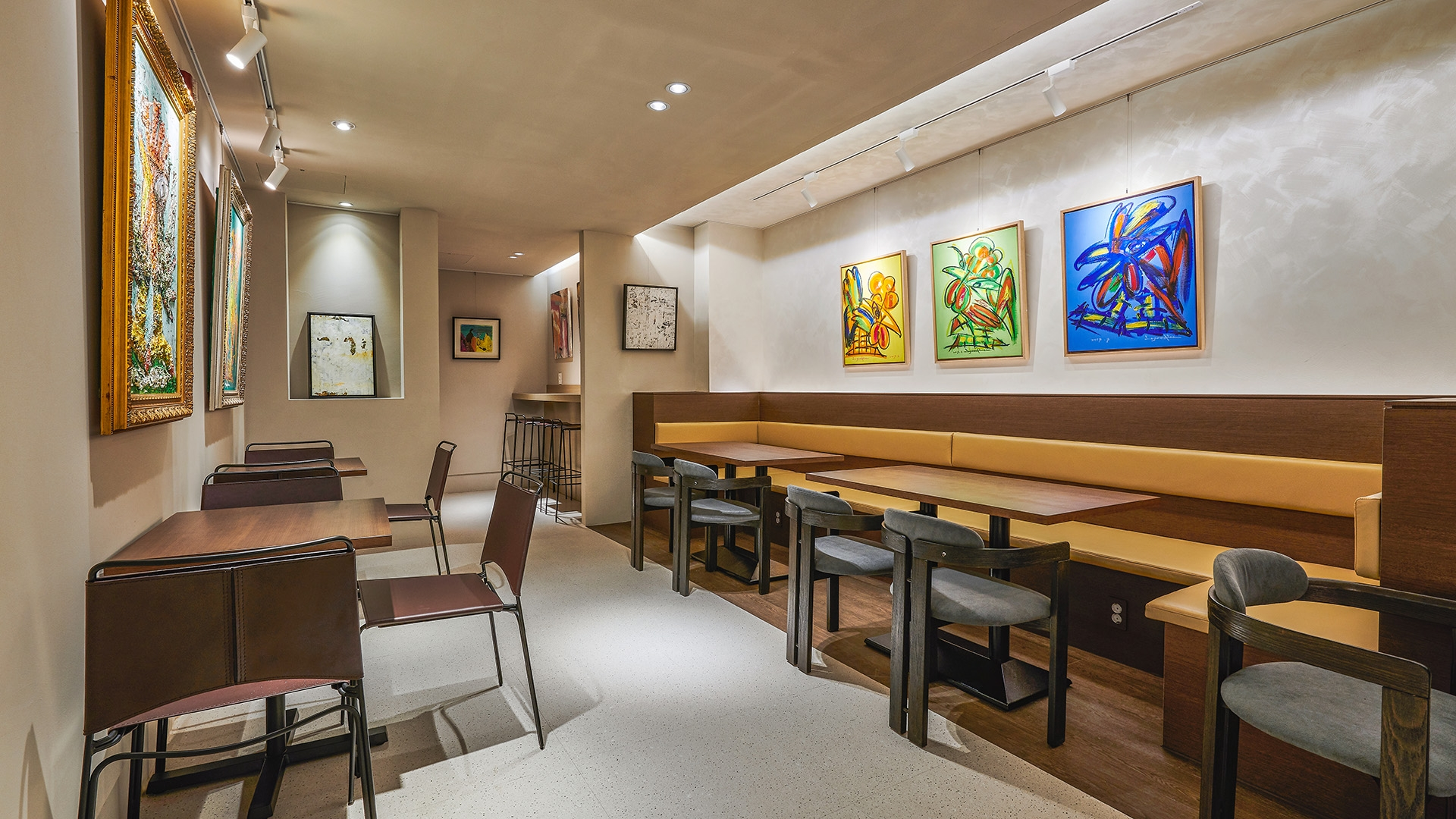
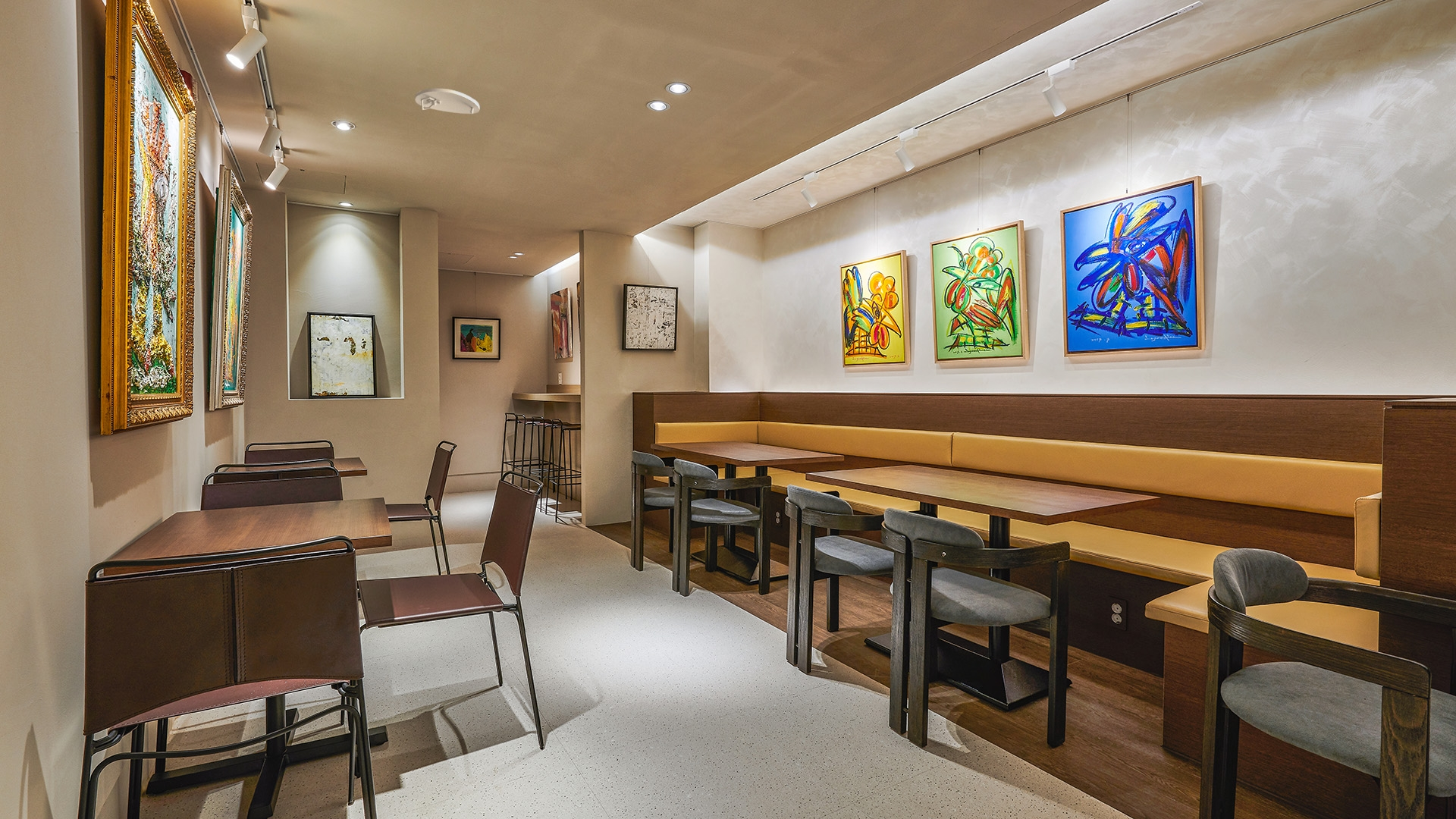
+ smoke detector (447, 104)
